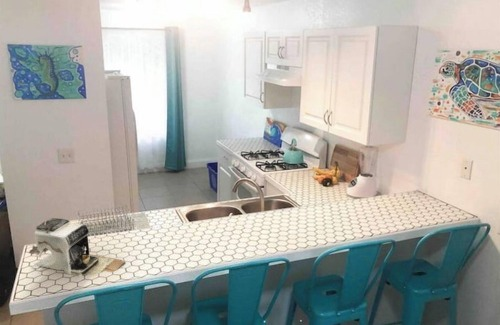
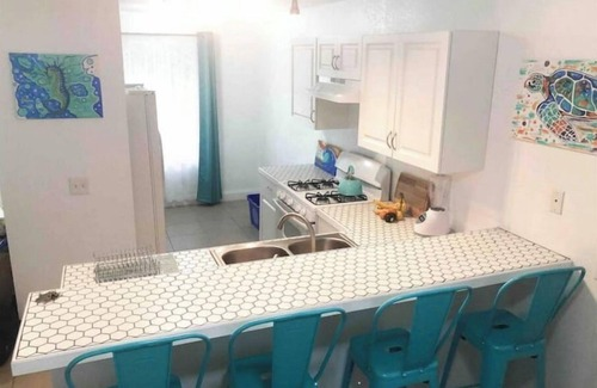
- coffee maker (76, 241)
